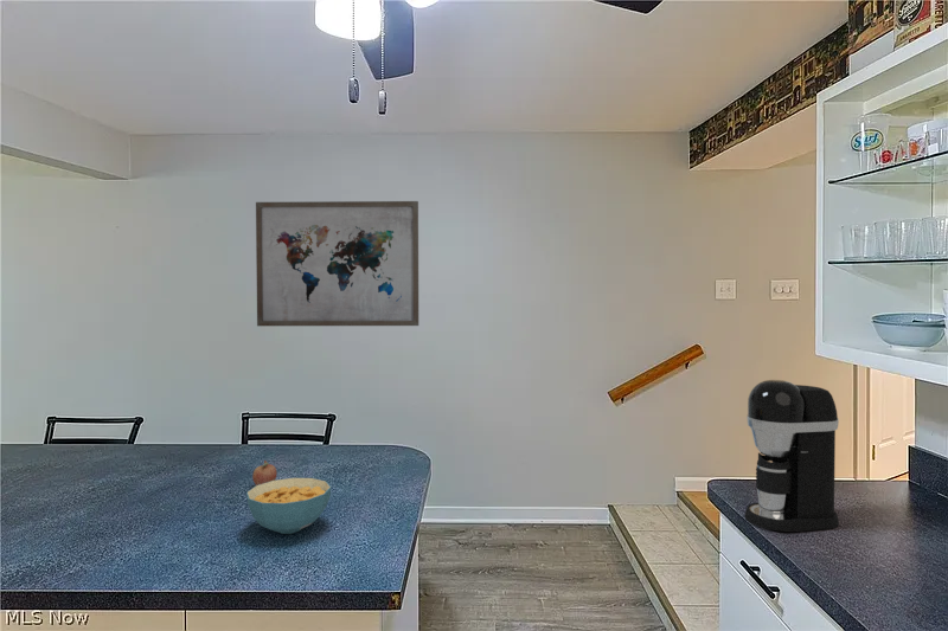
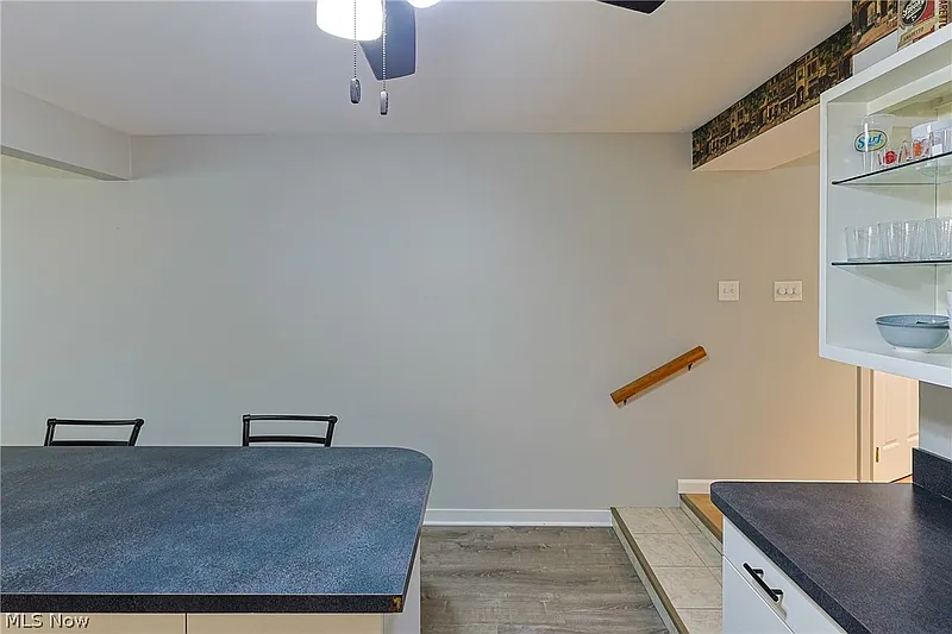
- fruit (264, 474)
- wall art (337, 264)
- coffee maker (792, 450)
- cereal bowl (289, 509)
